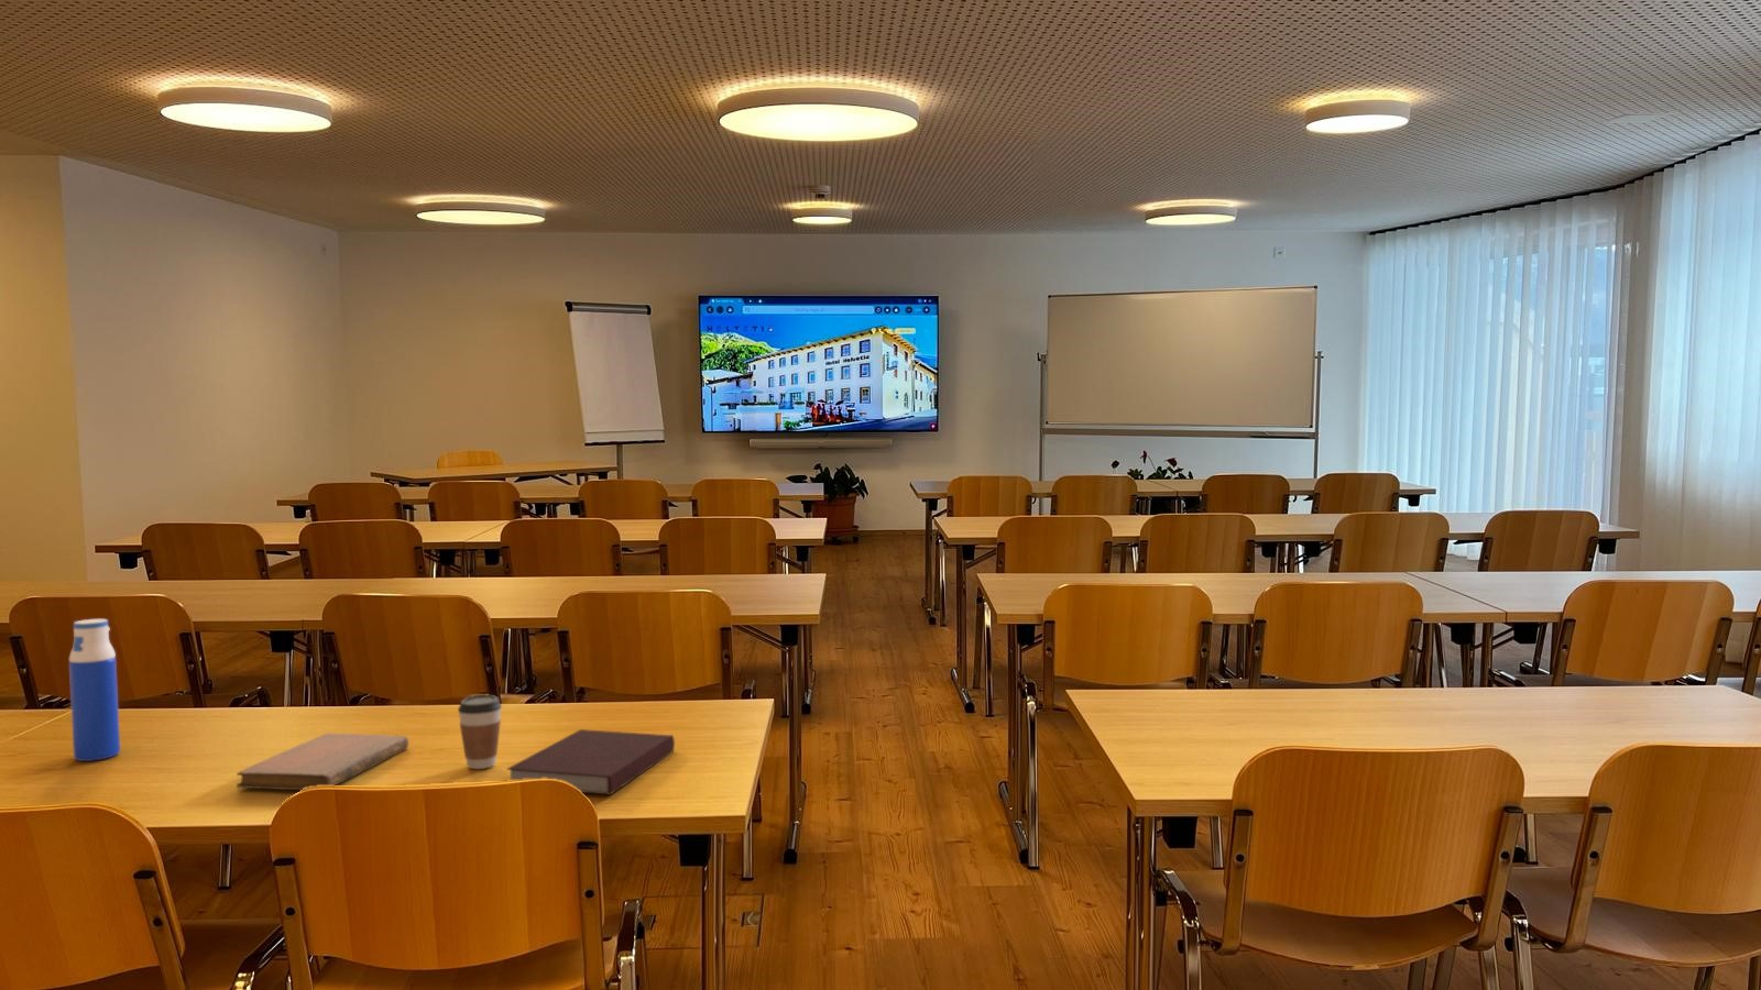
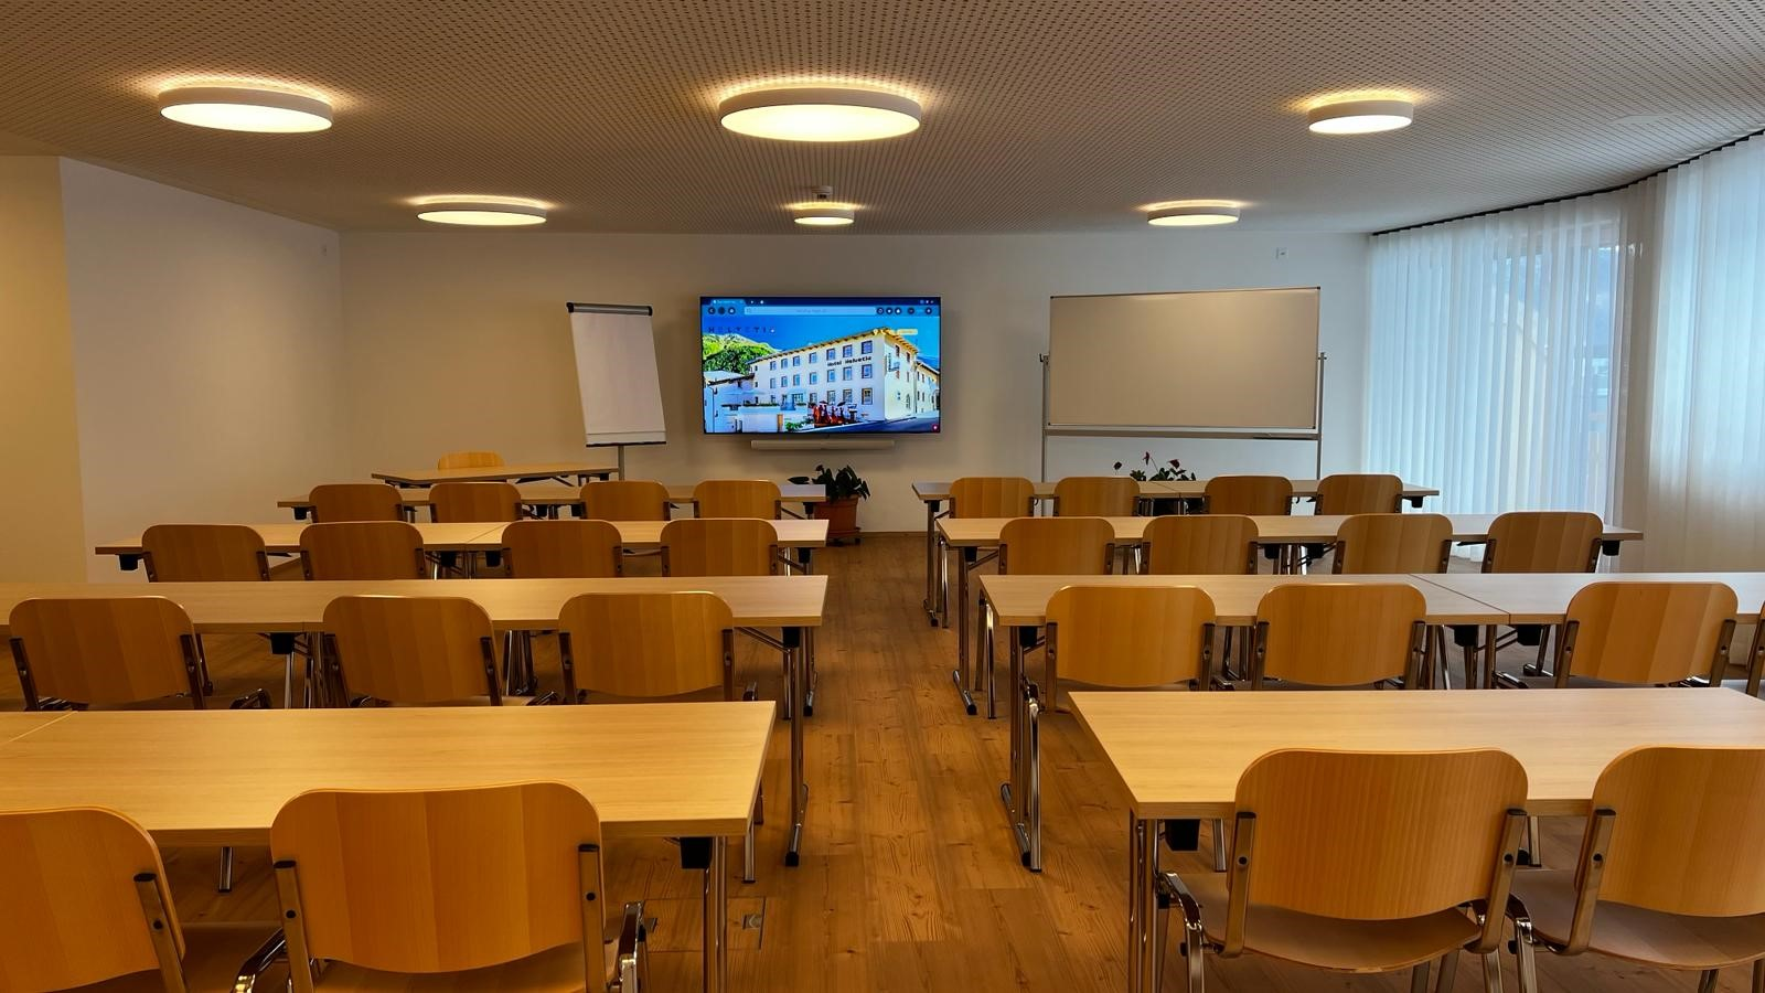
- water bottle (93, 689)
- notebook (327, 759)
- notebook (594, 759)
- coffee cup (480, 731)
